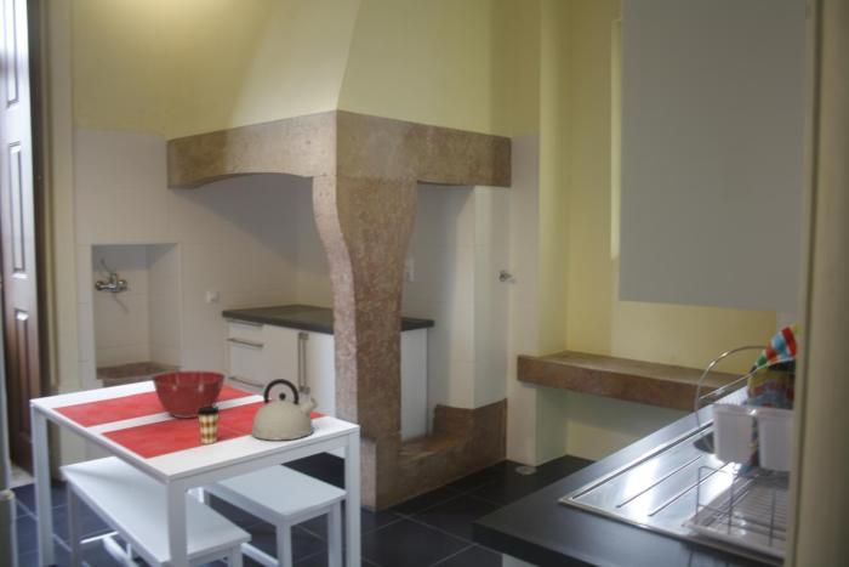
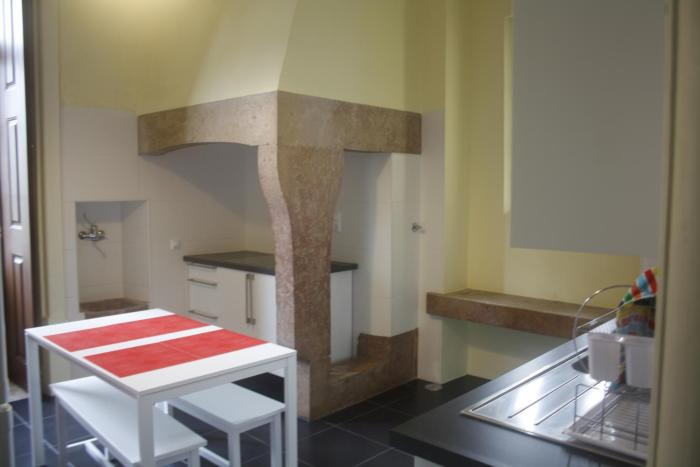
- kettle (285, 406)
- mixing bowl (189, 395)
- coffee cup (209, 424)
